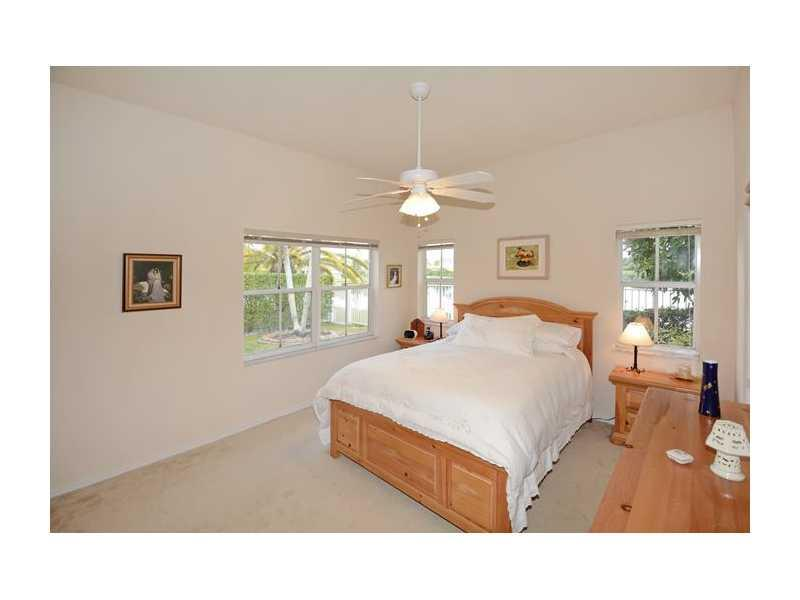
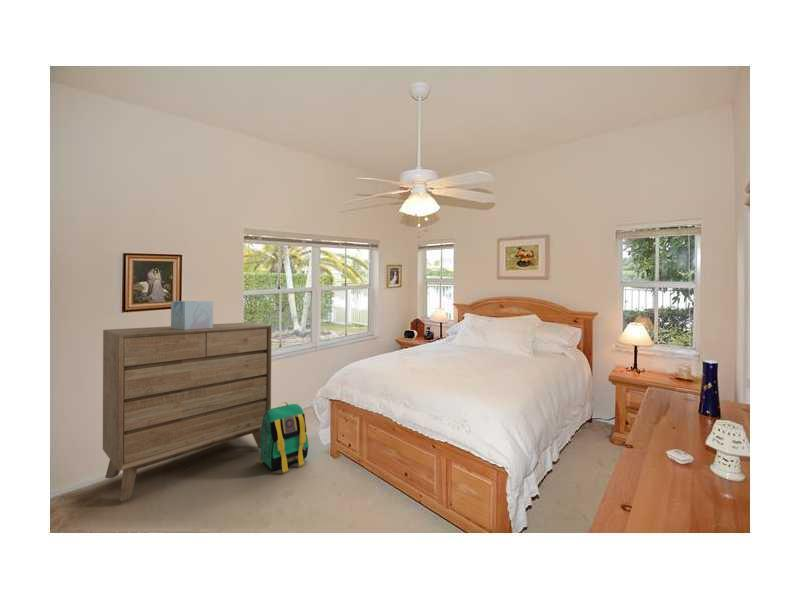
+ backpack (283, 432)
+ dresser (194, 394)
+ decorative box (192, 314)
